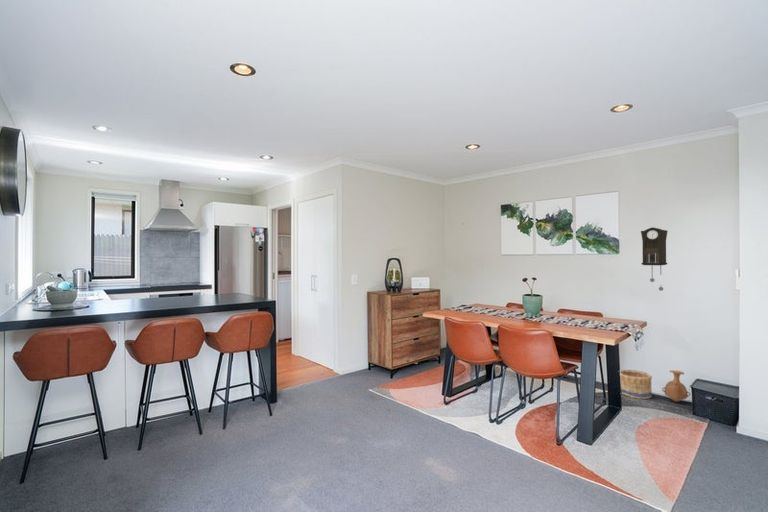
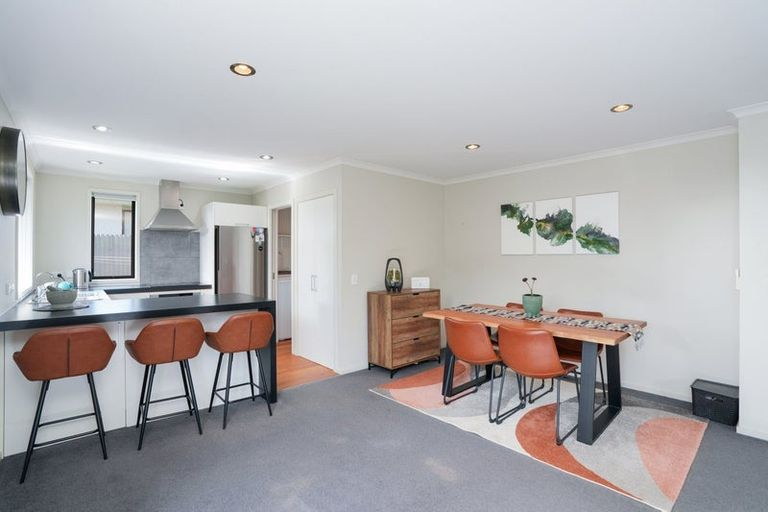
- pendulum clock (654, 259)
- vase (675, 386)
- basket (634, 383)
